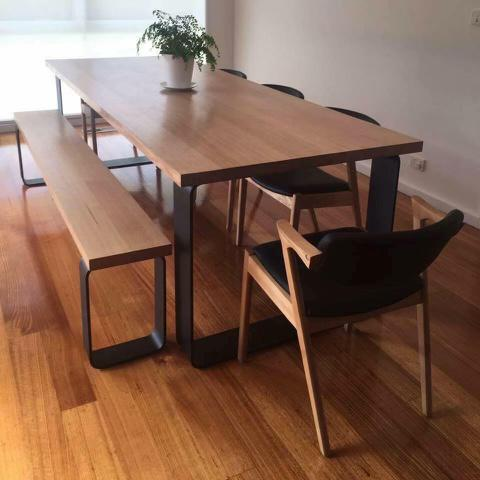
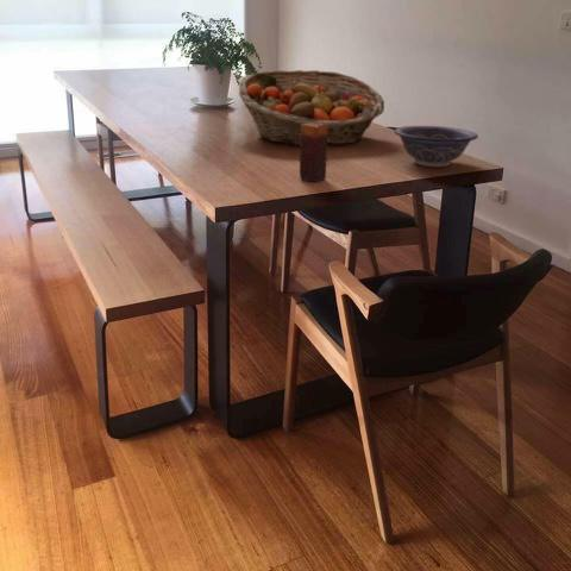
+ candle (313, 151)
+ fruit basket (310, 106)
+ decorative bowl (433, 148)
